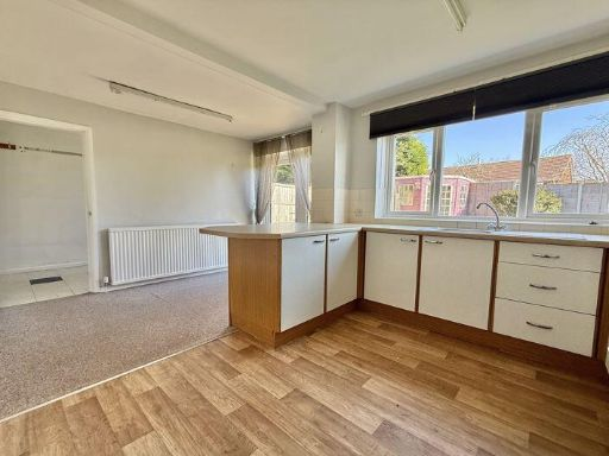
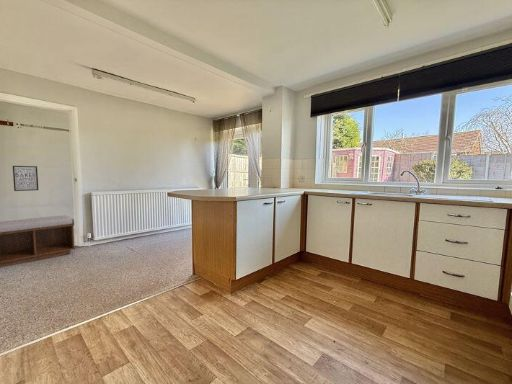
+ wall art (25, 178)
+ bench (32, 238)
